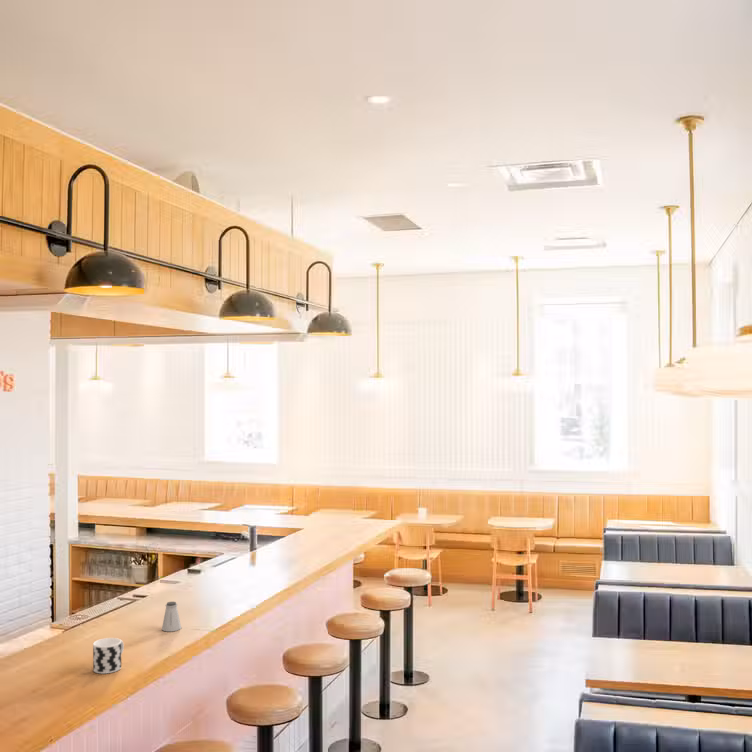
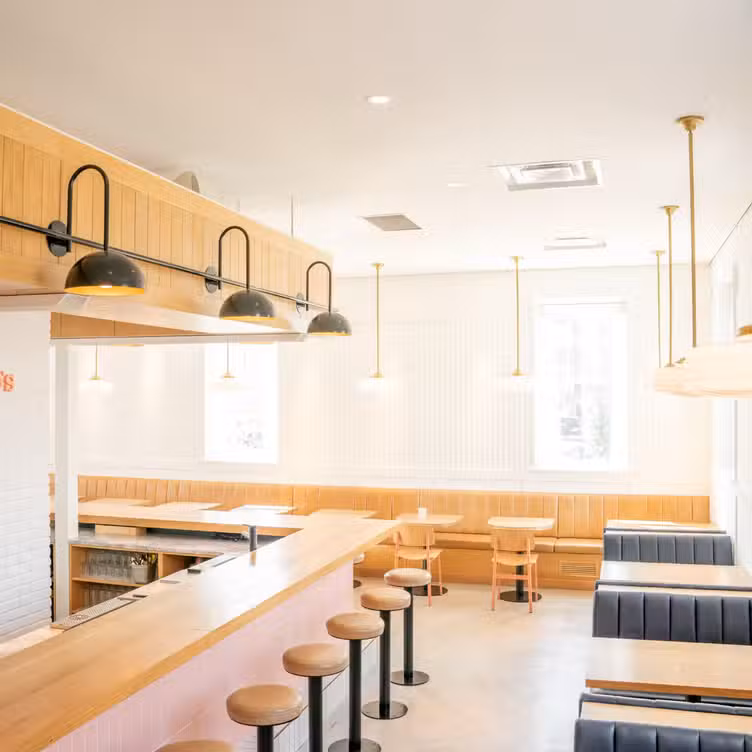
- cup (110, 654)
- saltshaker (171, 615)
